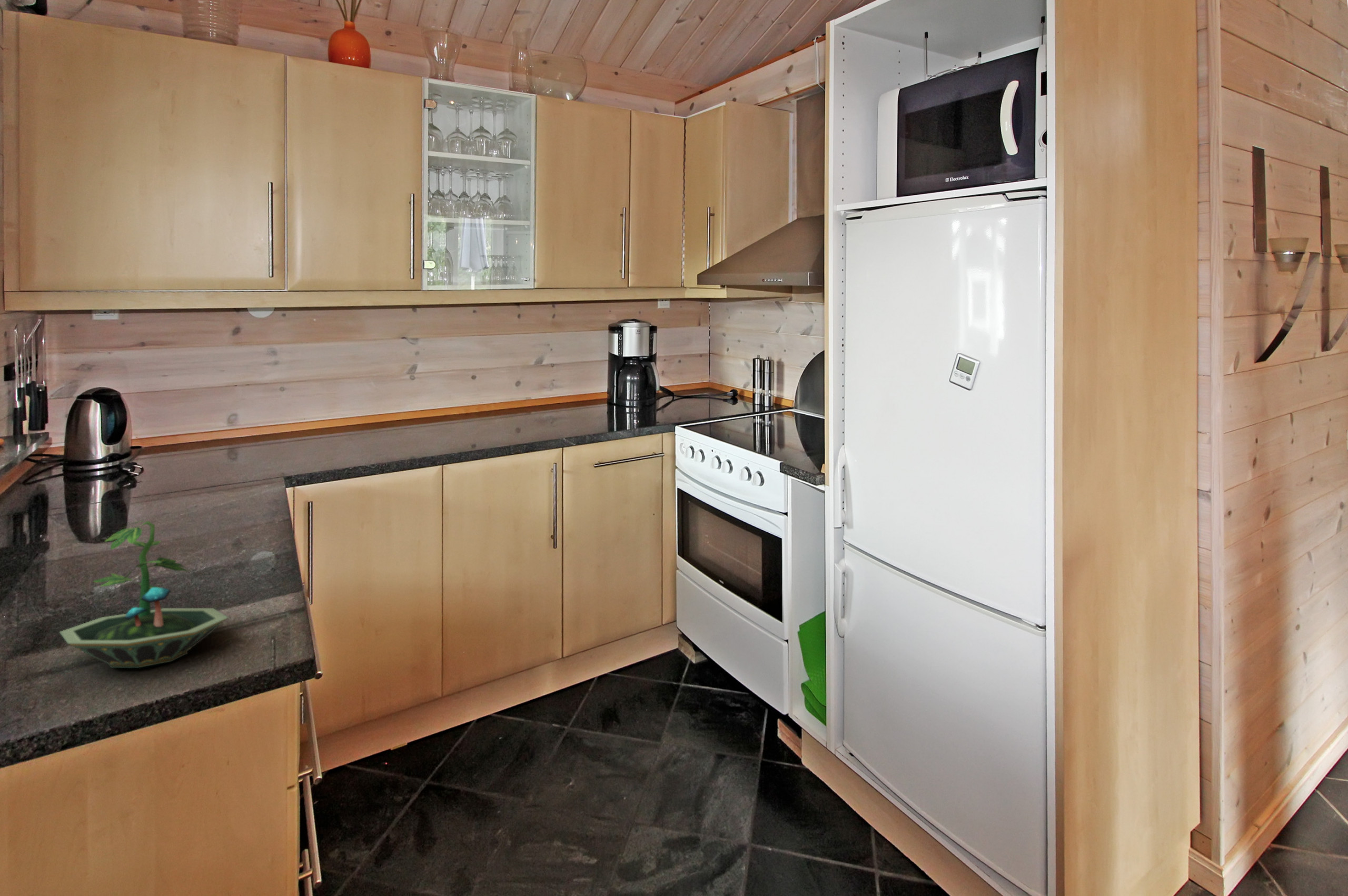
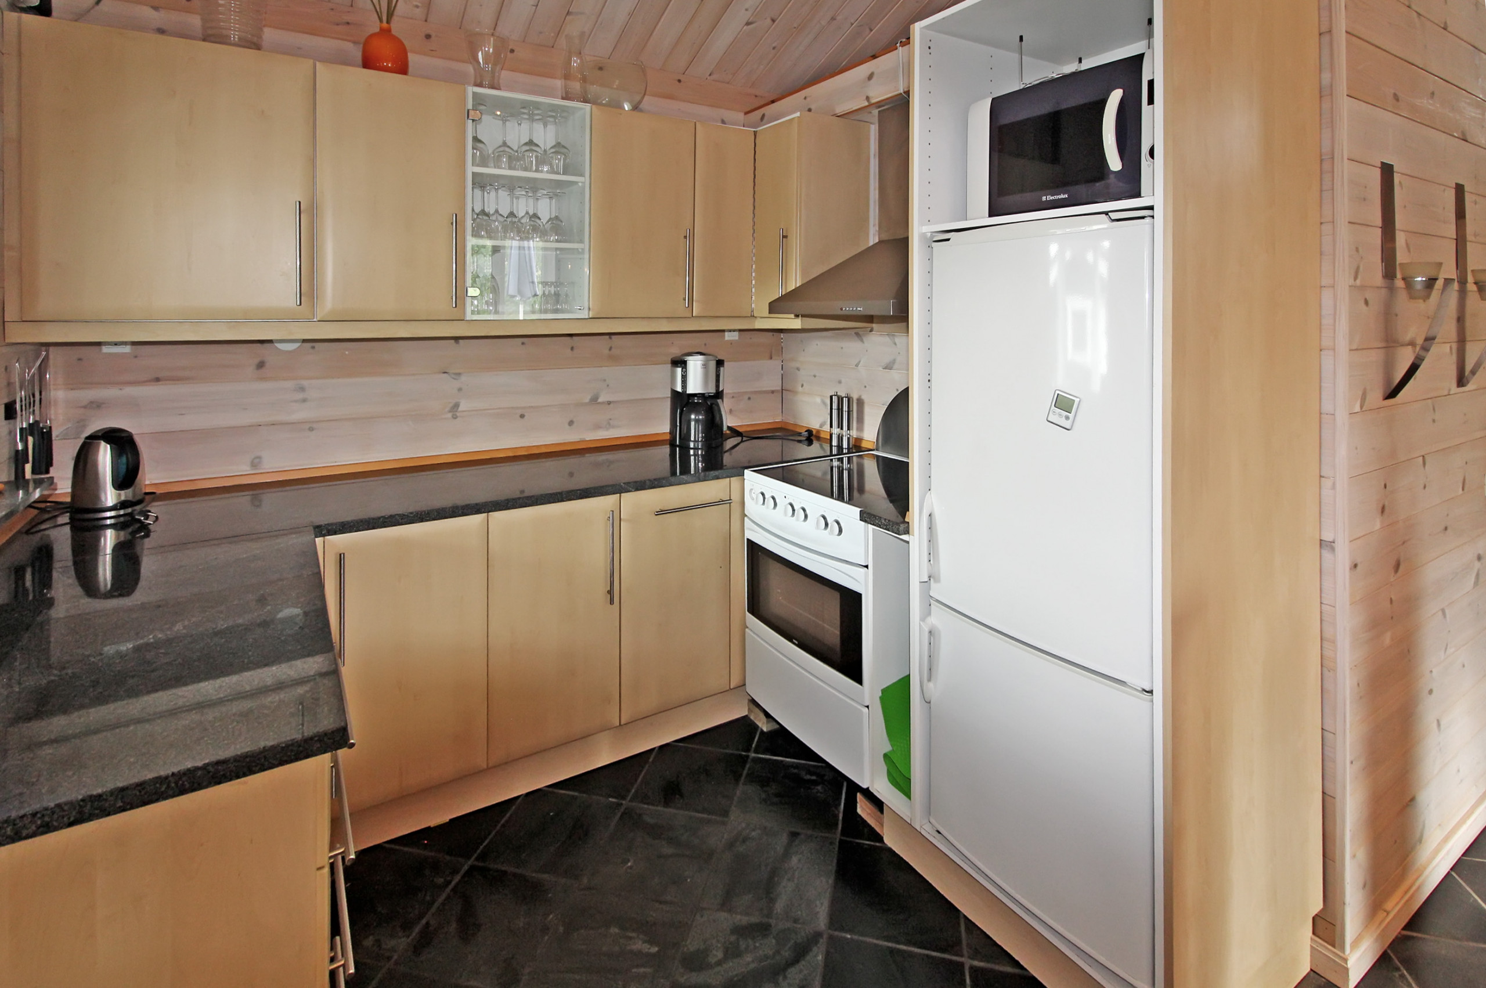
- terrarium (144, 549)
